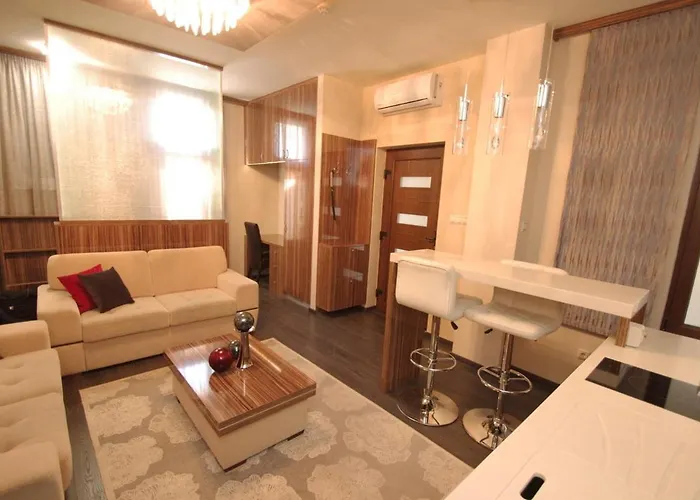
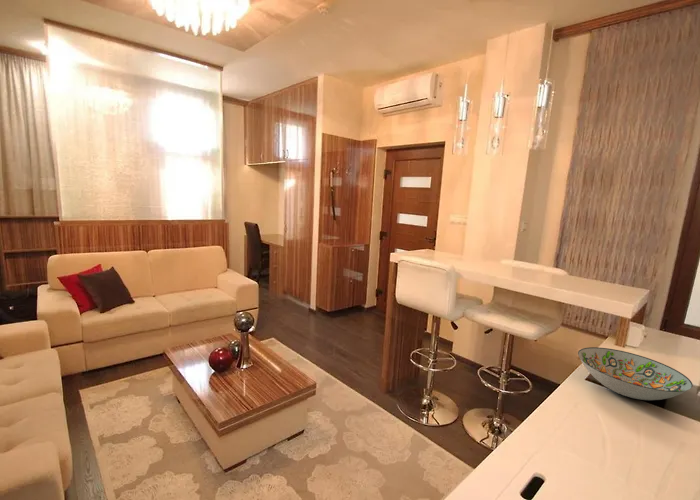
+ decorative bowl (628, 378)
